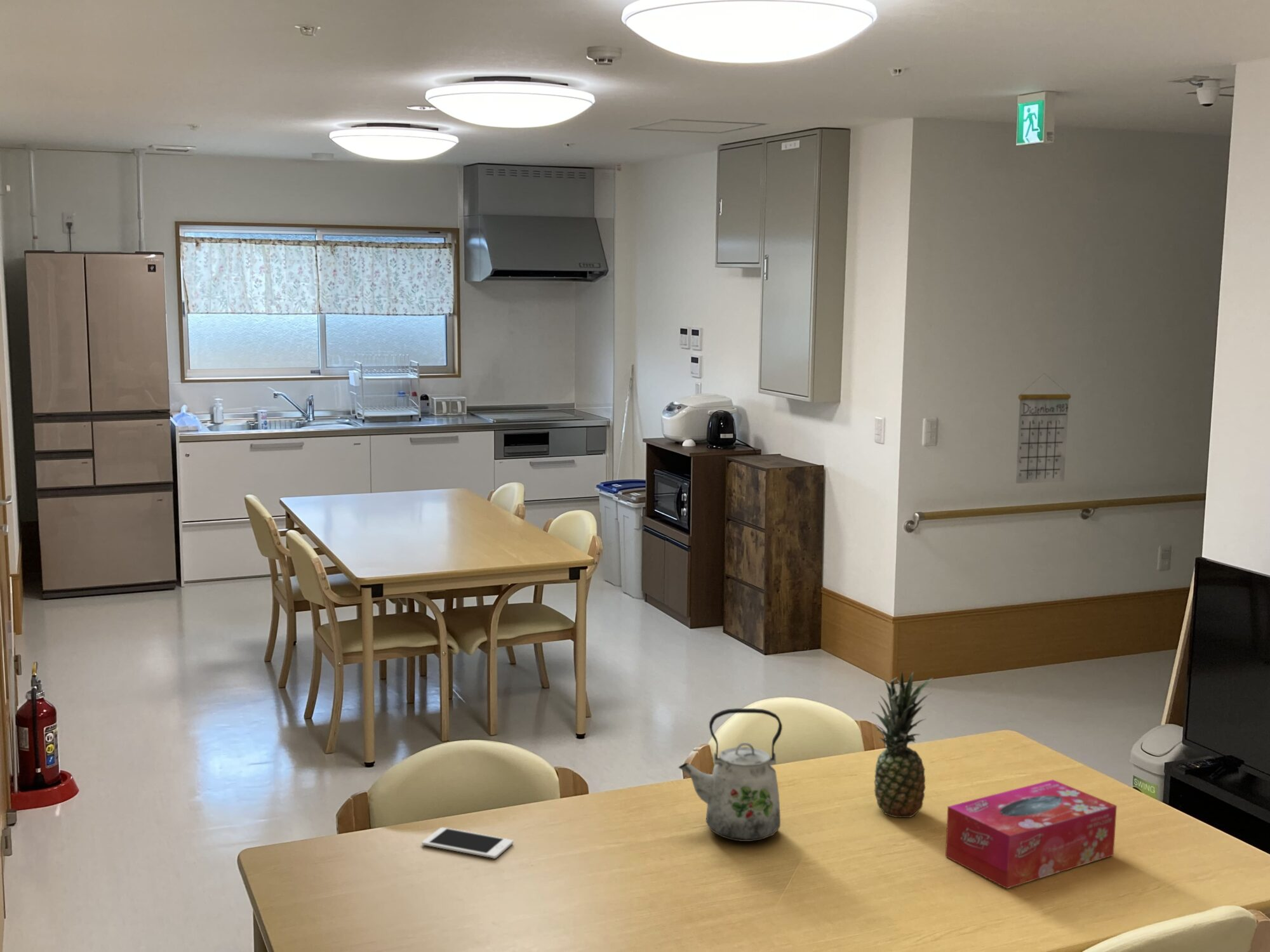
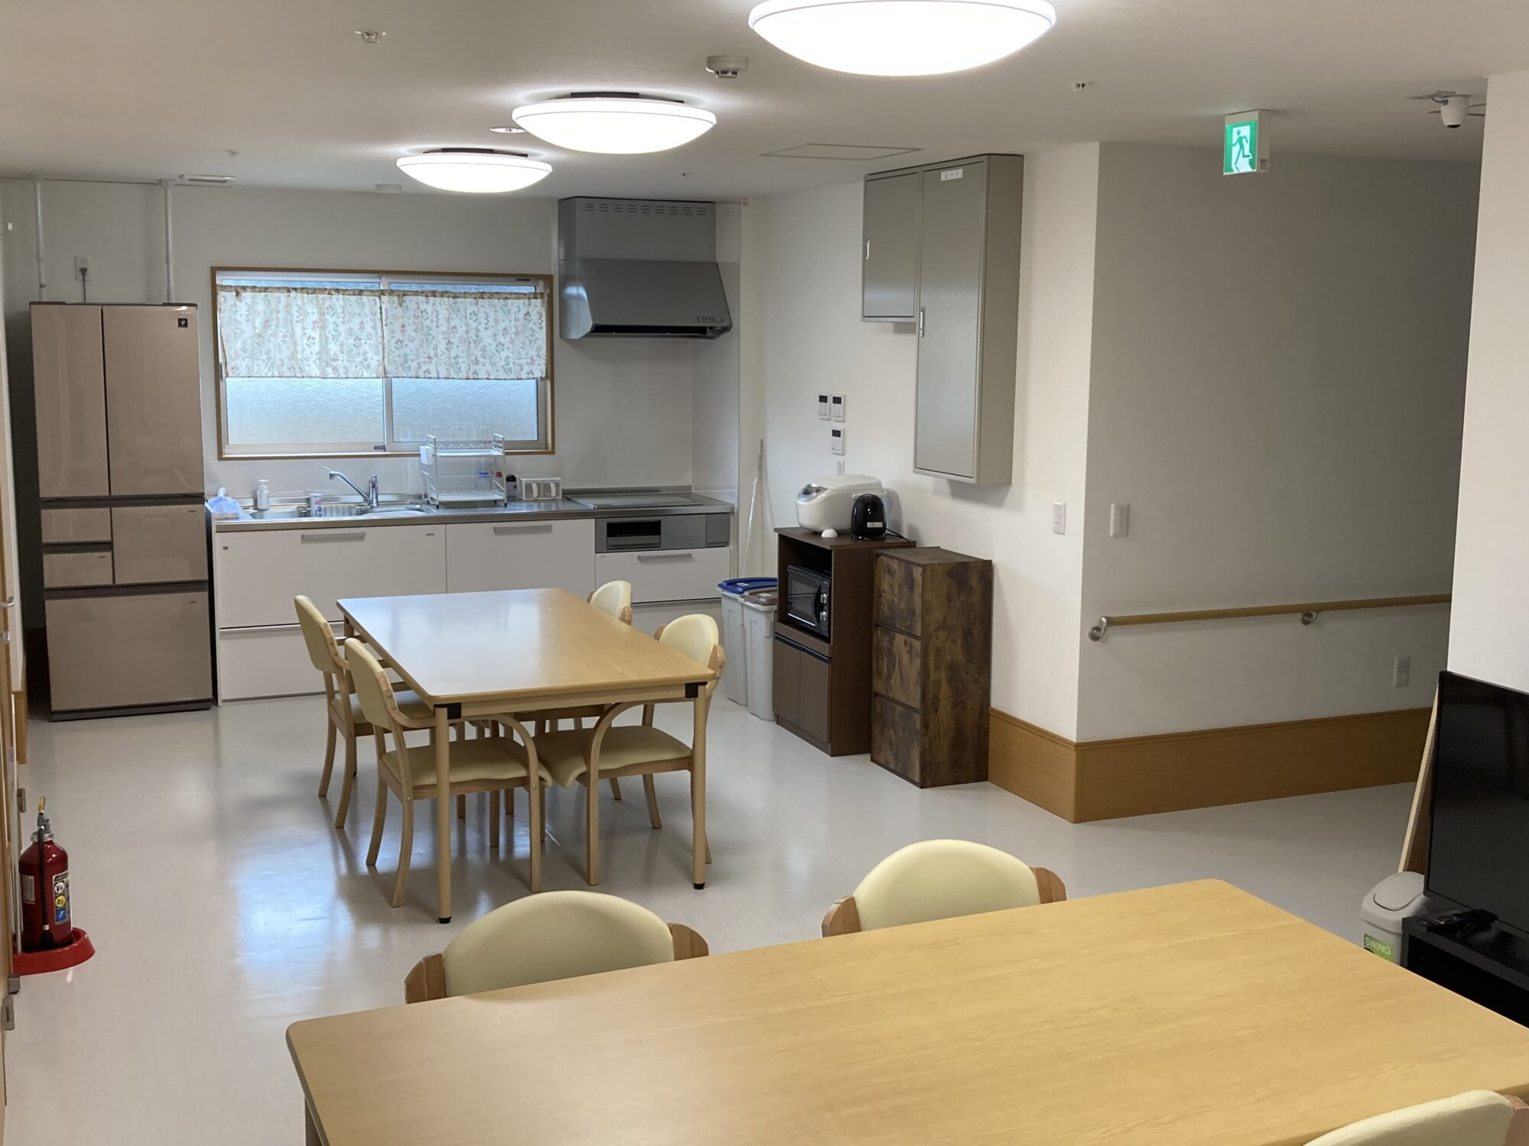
- kettle (730, 770)
- tissue box (1031, 831)
- fruit (901, 743)
- cell phone (467, 842)
- calendar (1043, 428)
